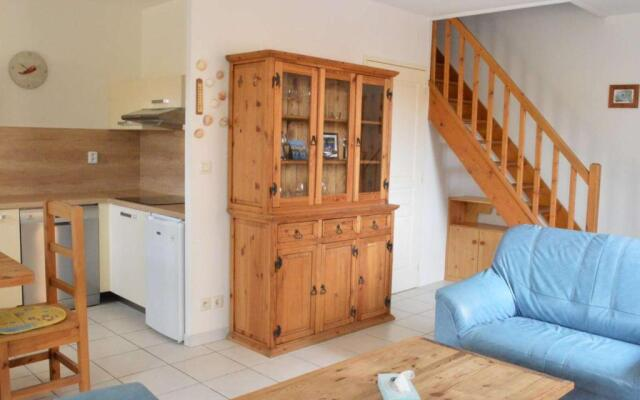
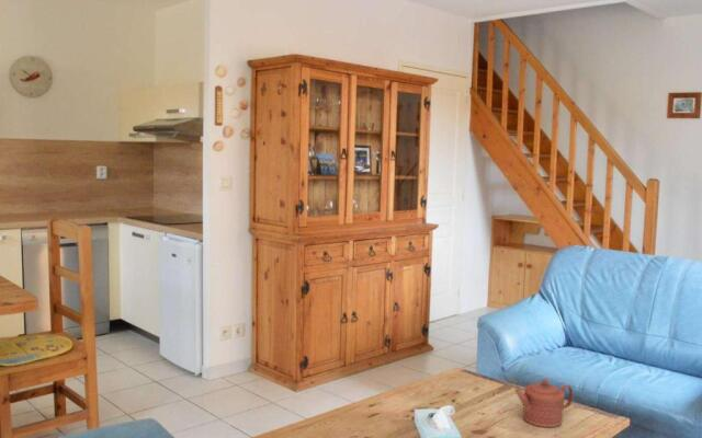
+ teapot (543, 399)
